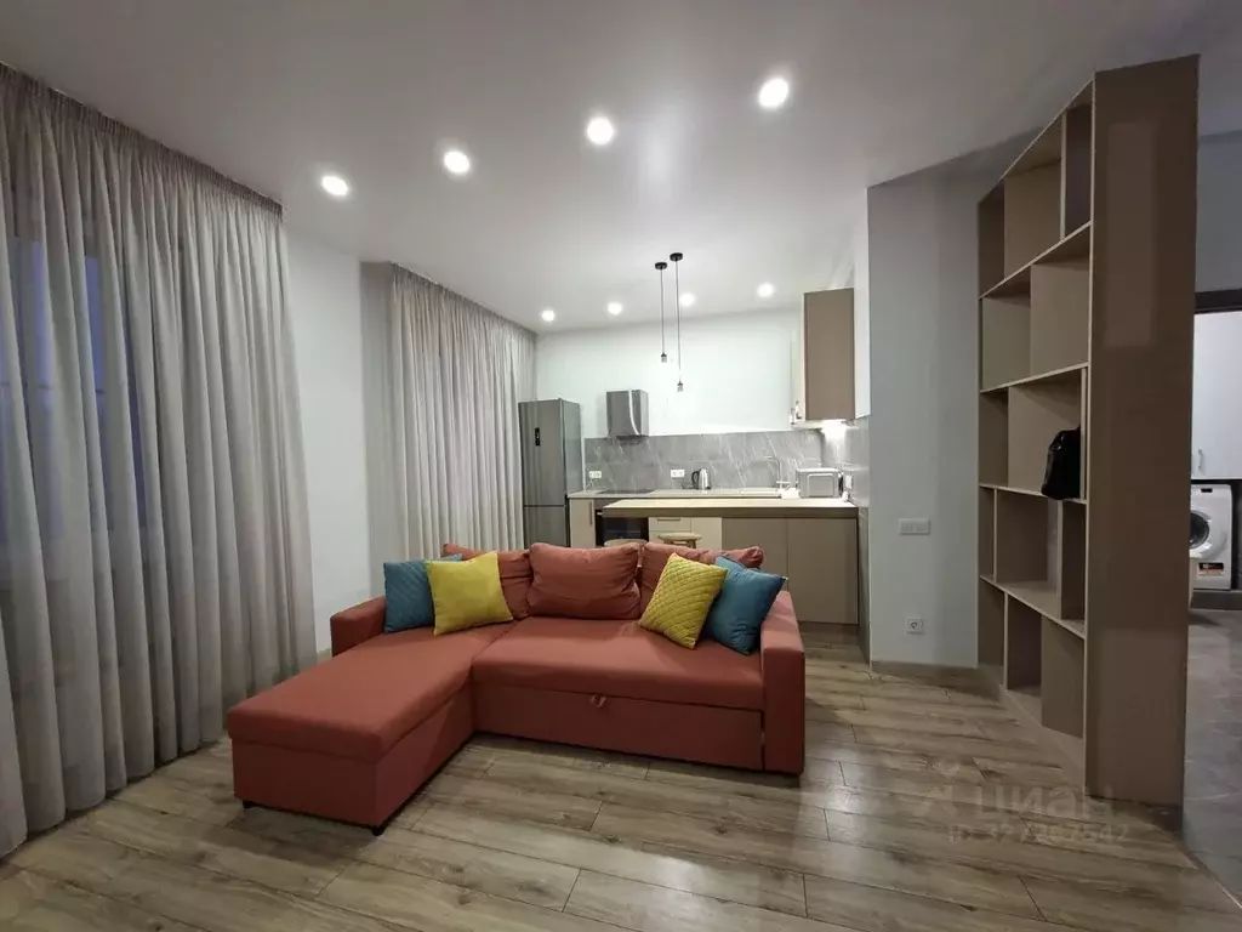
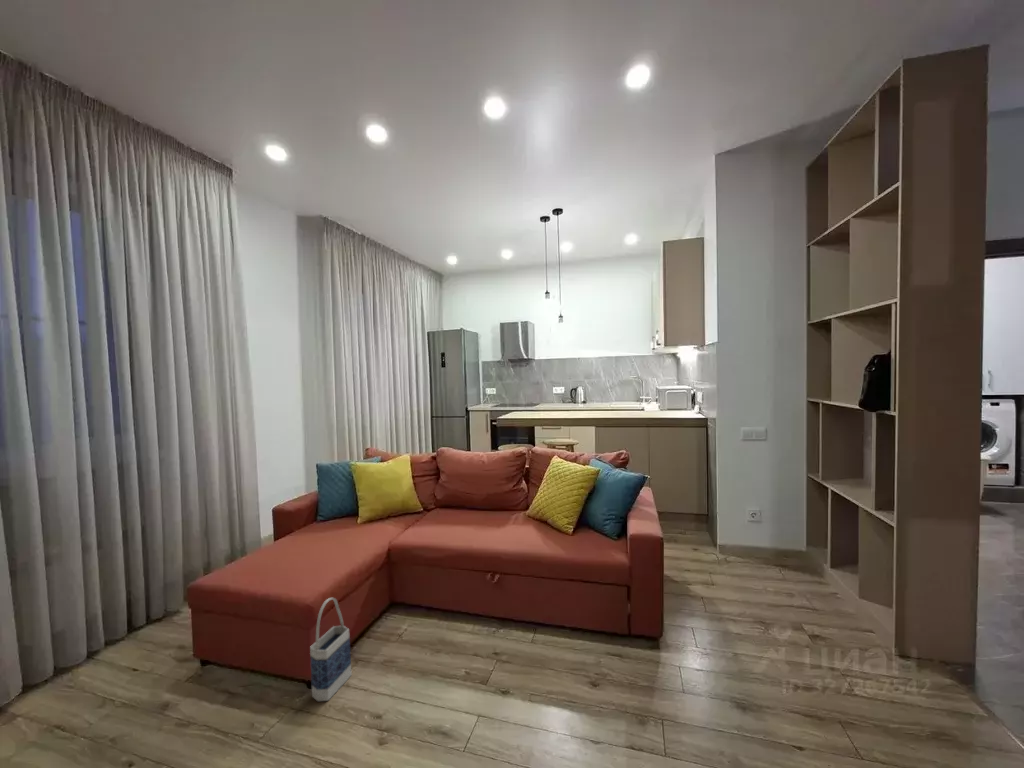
+ bag (330, 642)
